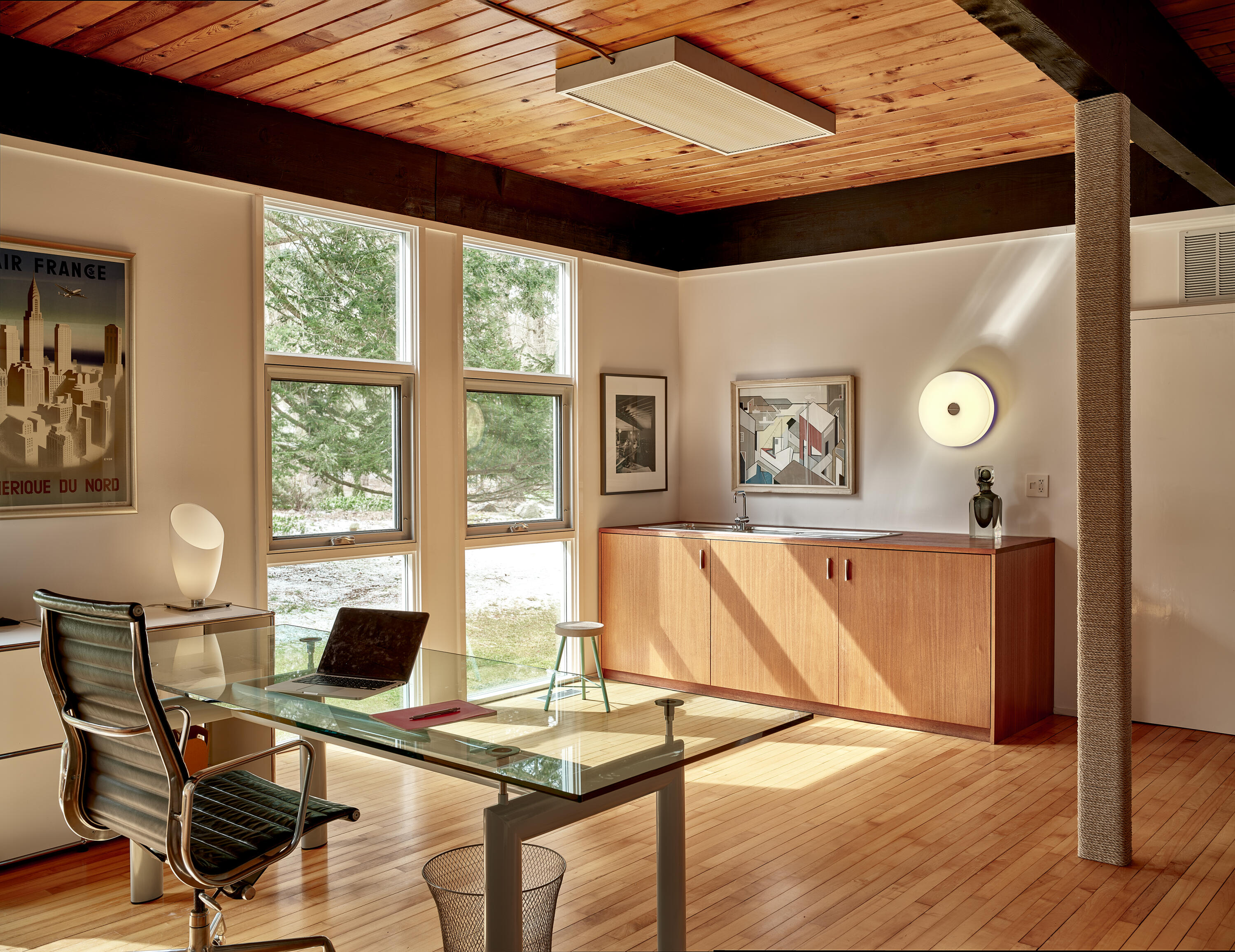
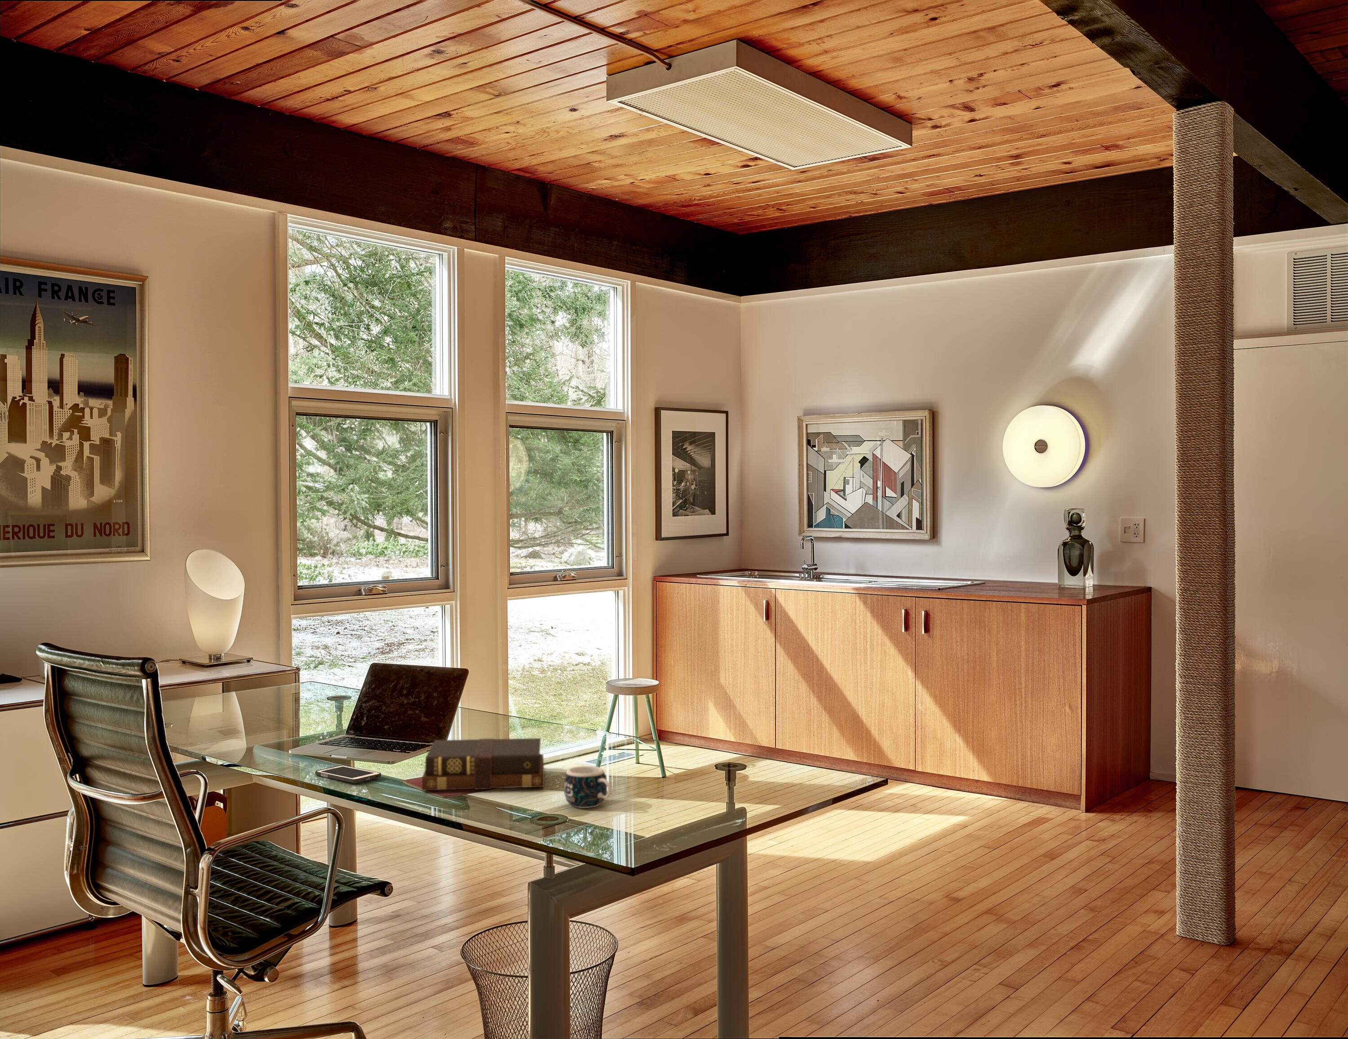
+ mug (591, 788)
+ bible (486, 763)
+ cell phone (348, 774)
